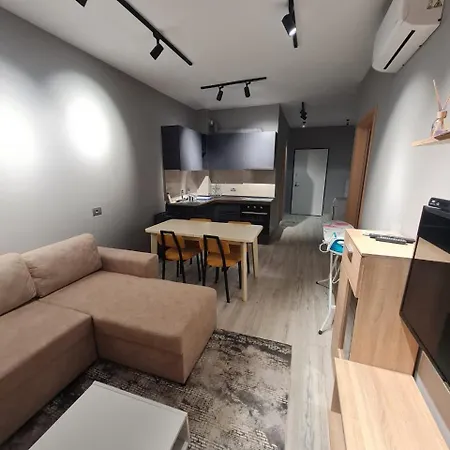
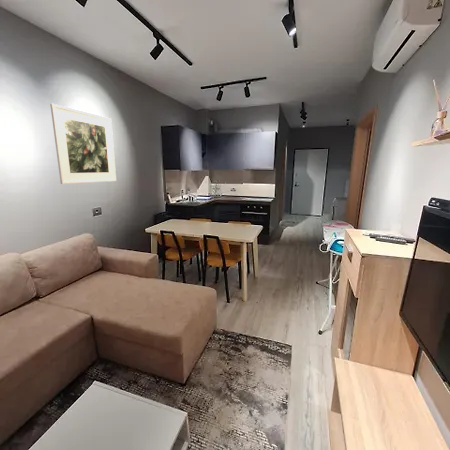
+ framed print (88, 148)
